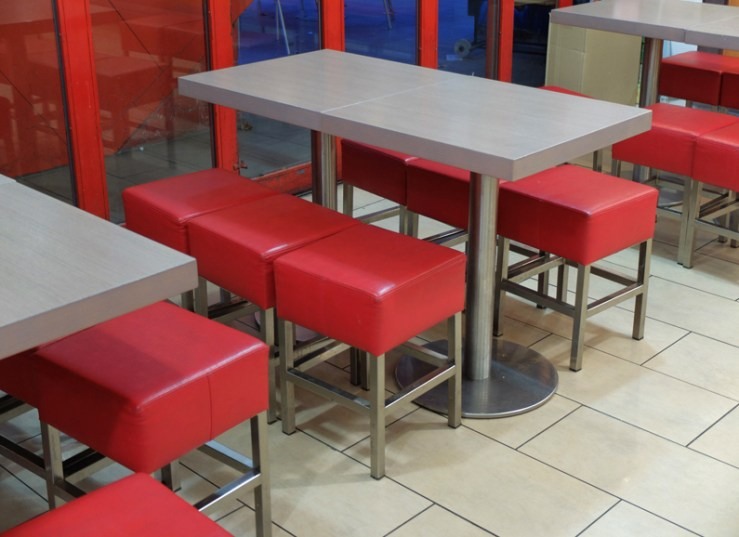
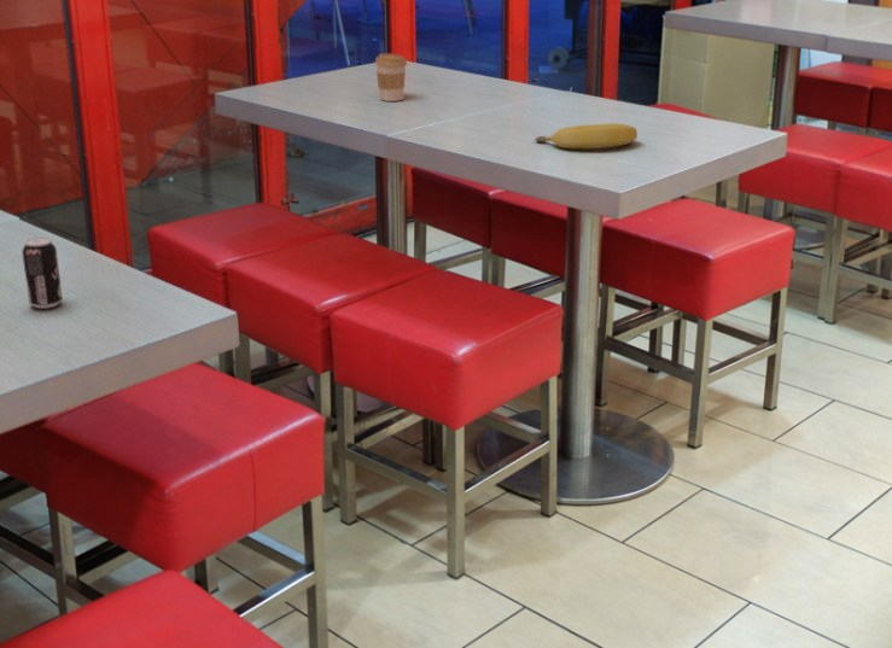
+ beverage can (41, 273)
+ banana (589, 132)
+ coffee cup (391, 76)
